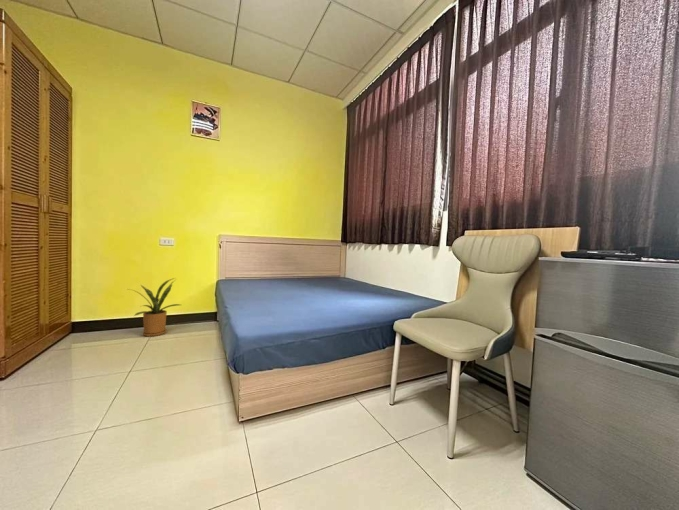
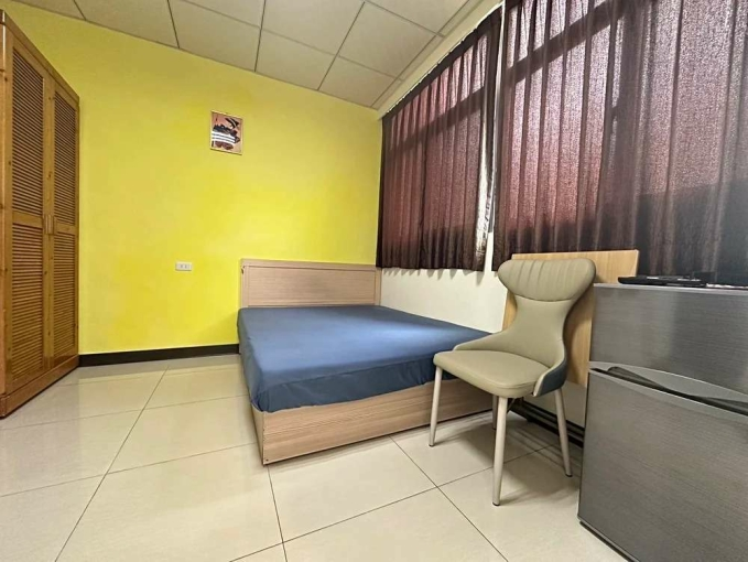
- house plant (154, 305)
